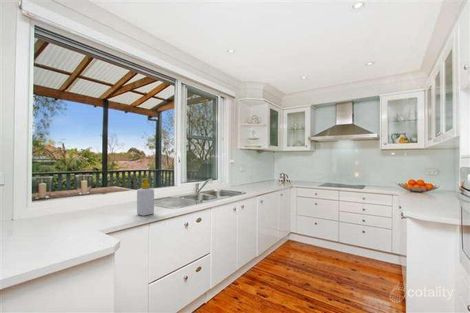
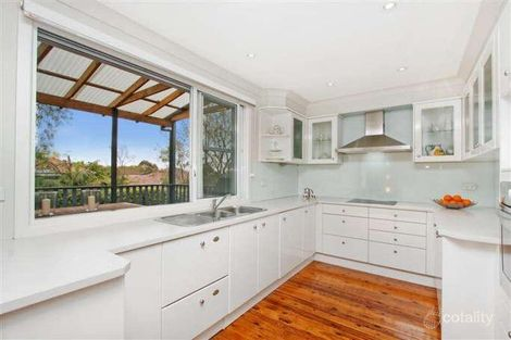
- soap bottle (145, 196)
